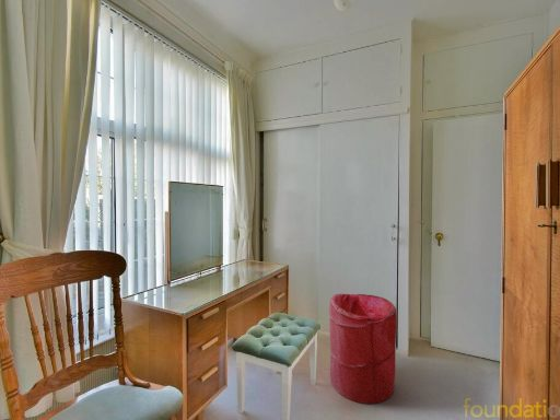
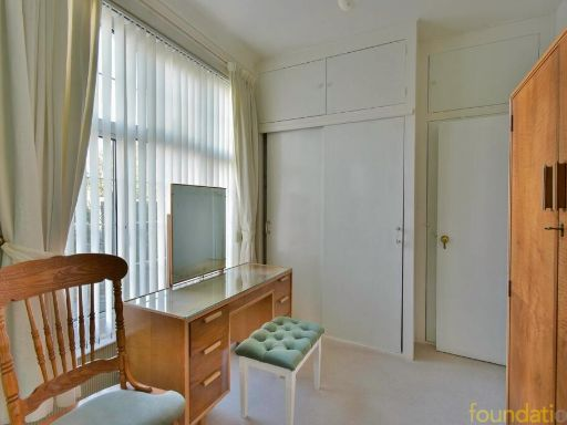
- laundry hamper (361, 342)
